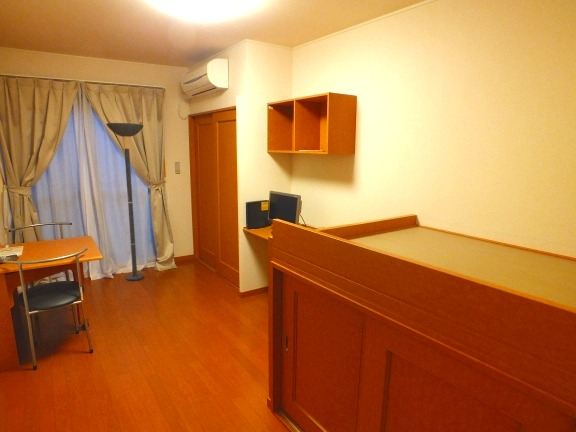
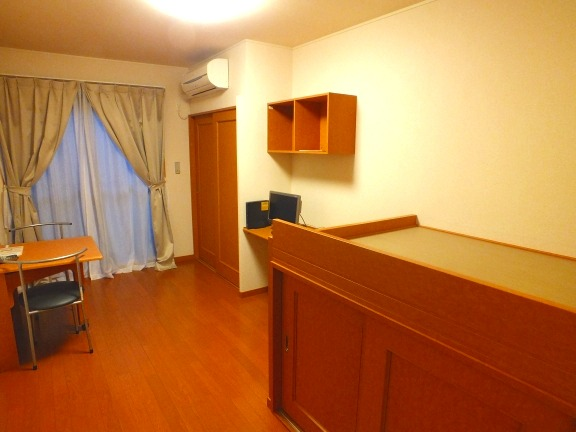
- floor lamp (130, 203)
